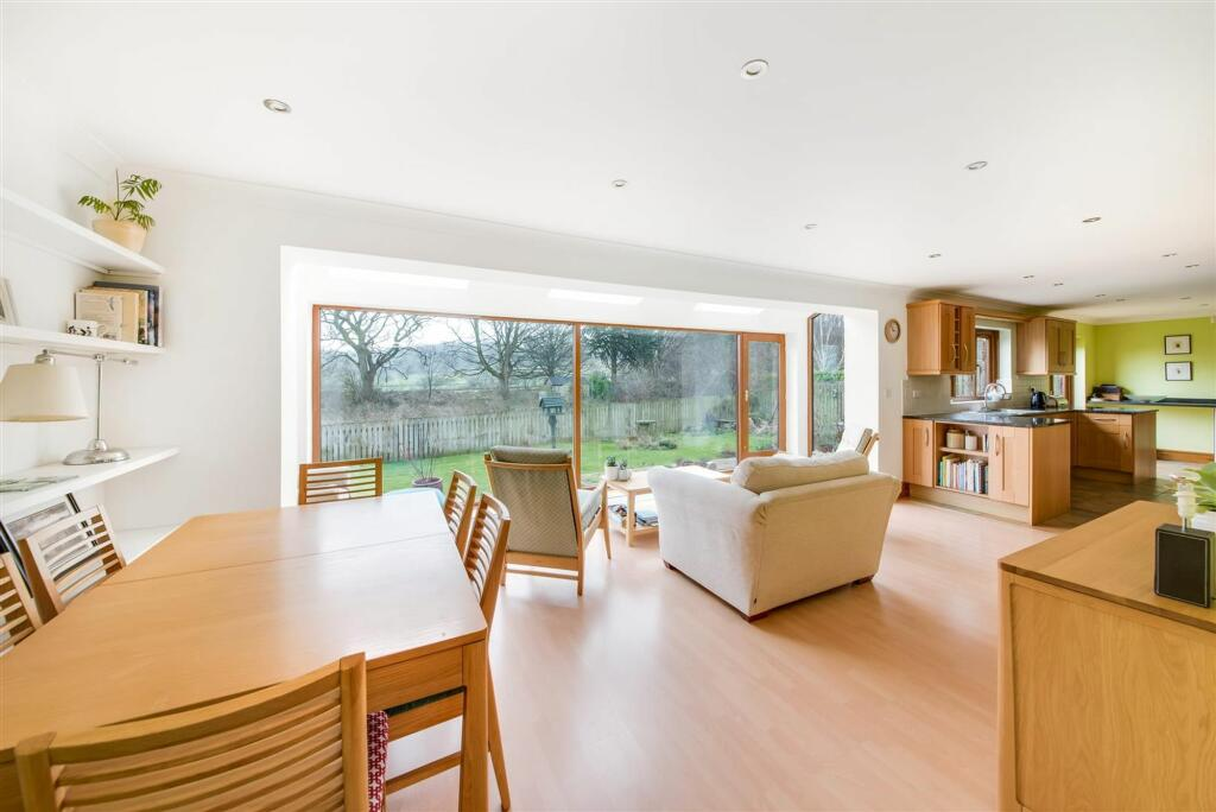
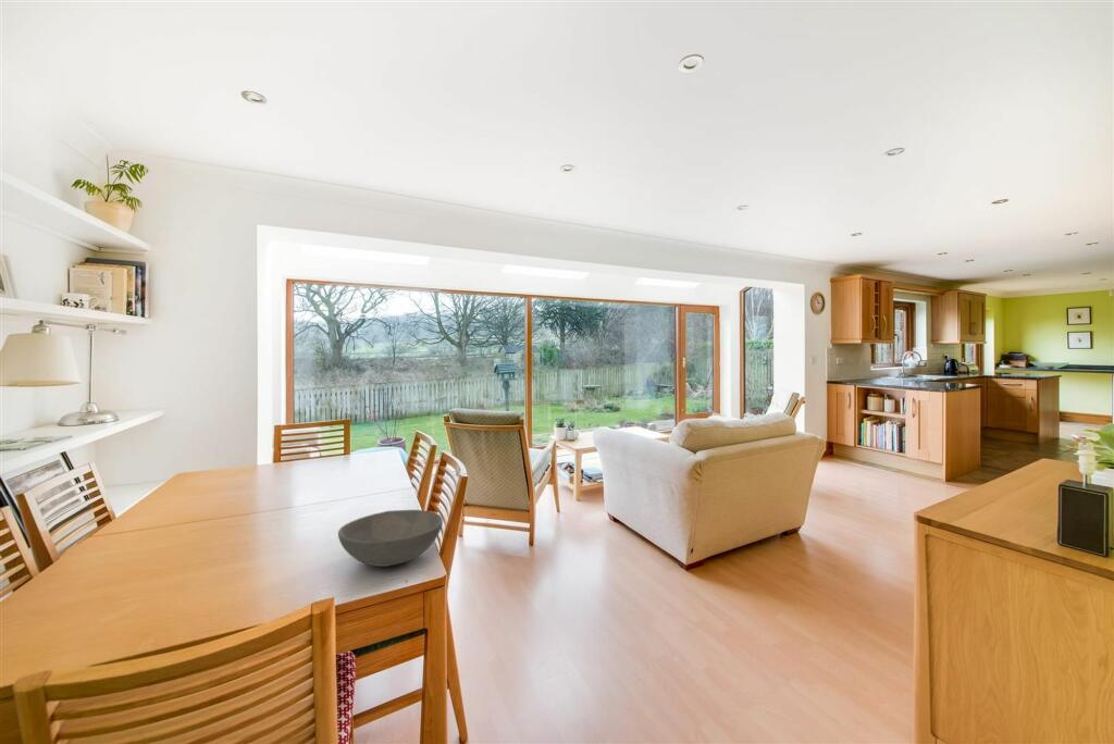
+ bowl (393, 540)
